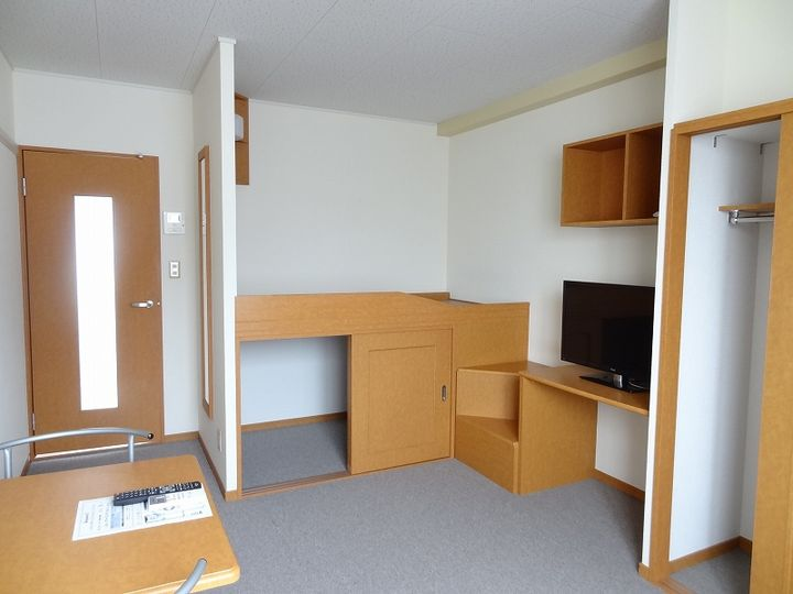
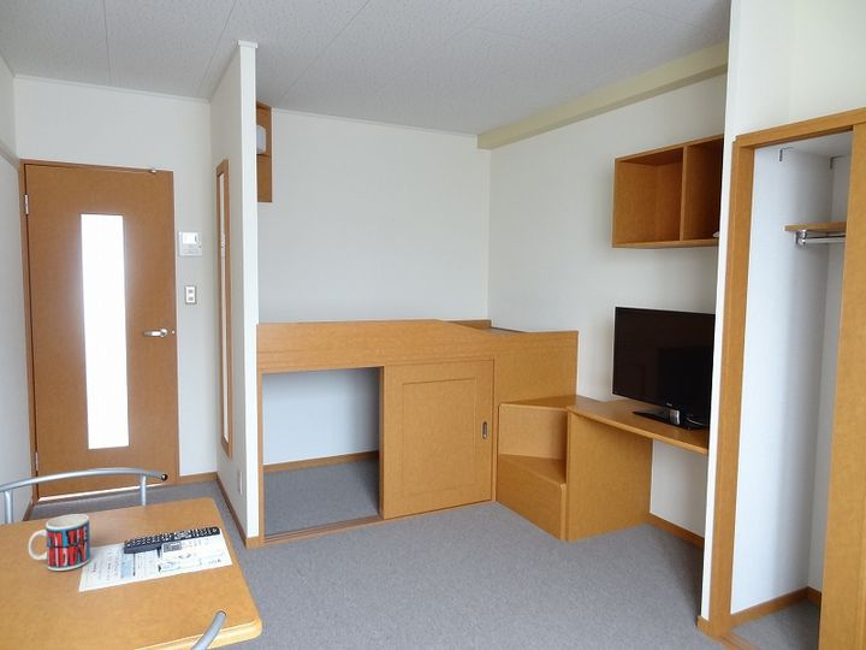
+ mug (60, 543)
